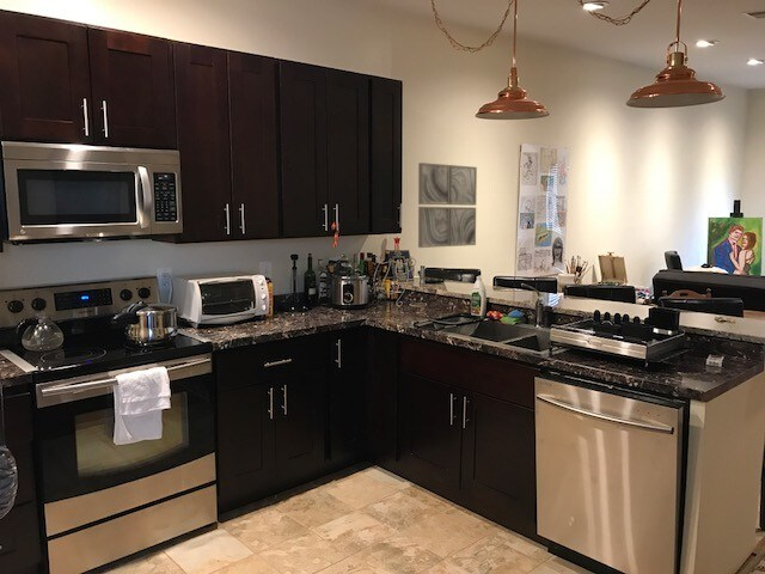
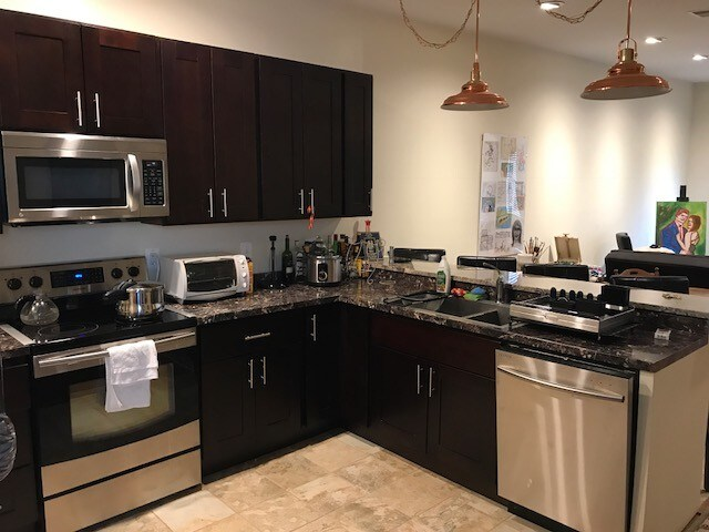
- wall art (448, 207)
